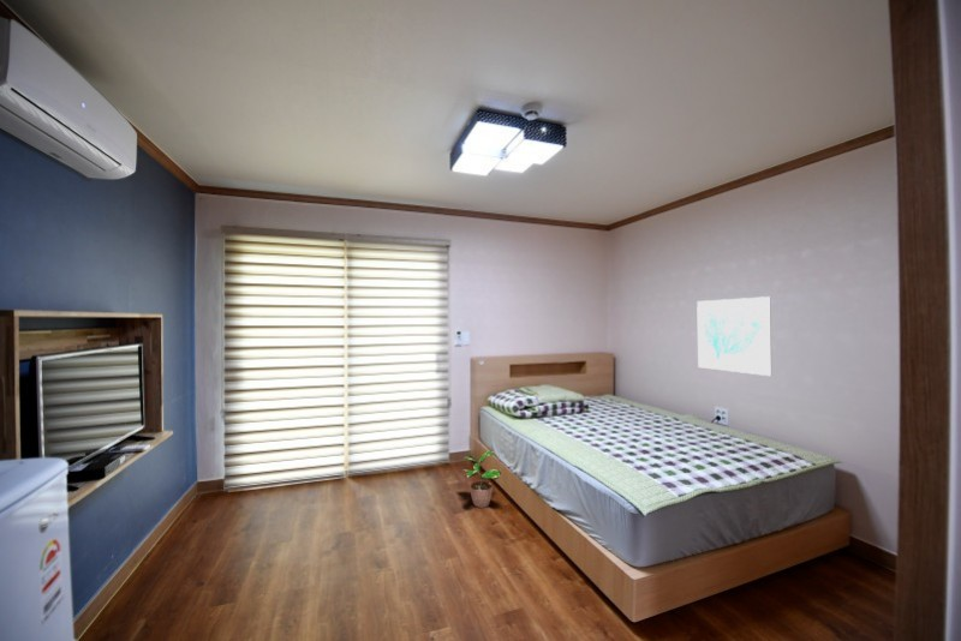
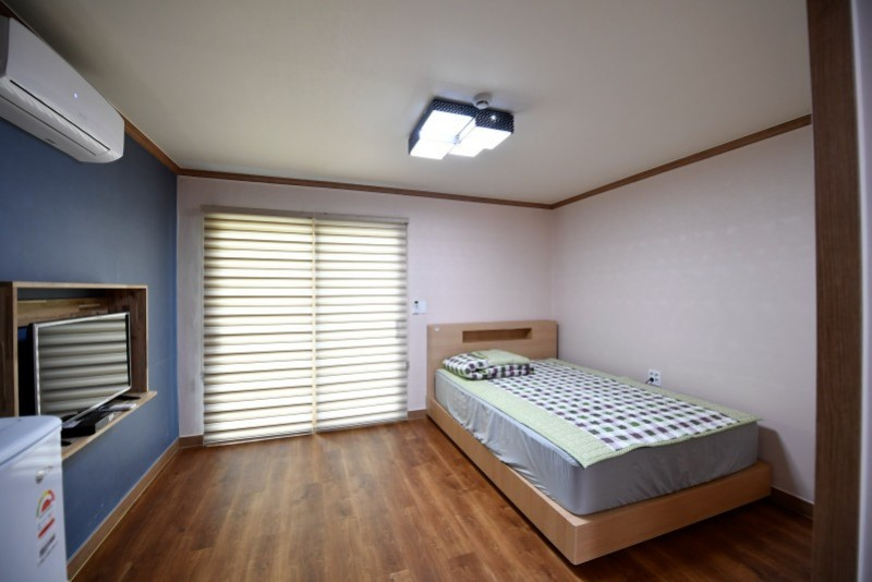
- wall art (730, 335)
- potted plant (479, 478)
